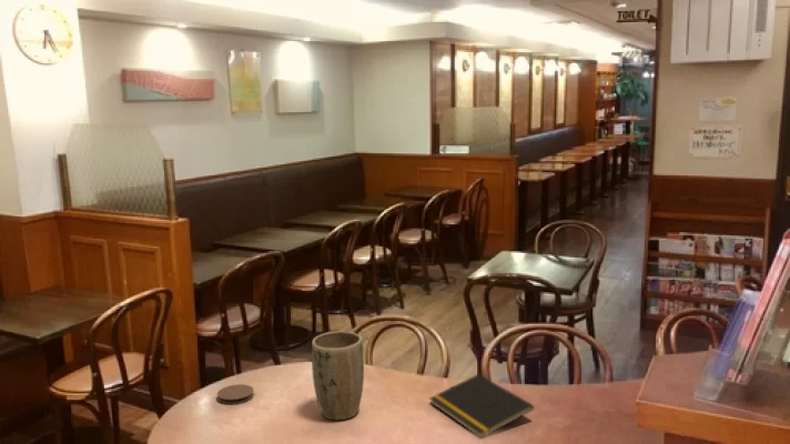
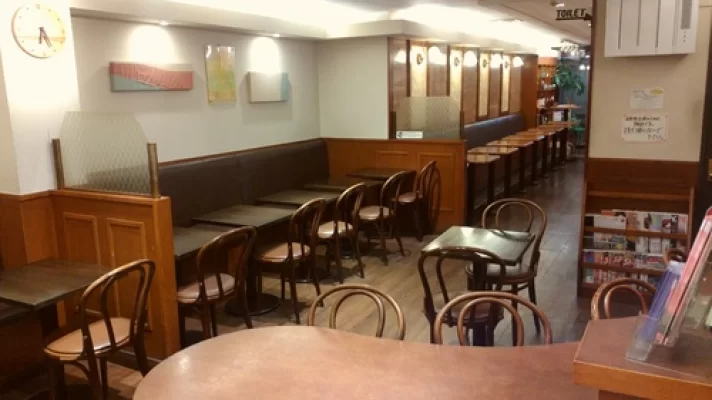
- notepad (479, 403)
- coaster (235, 394)
- plant pot (338, 375)
